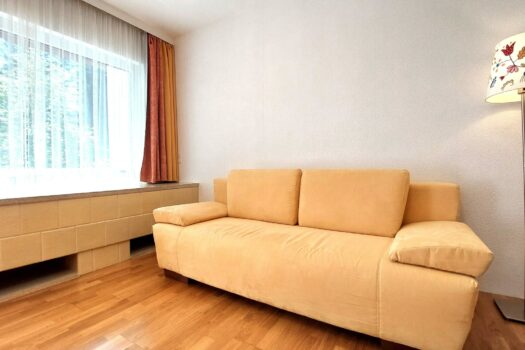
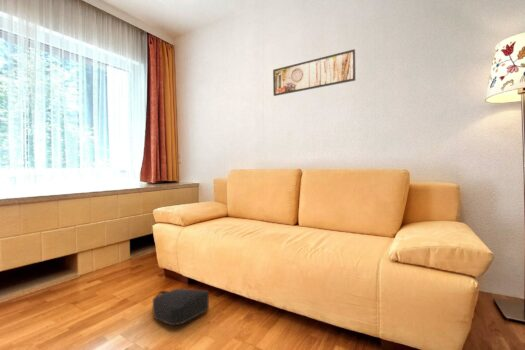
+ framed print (310, 74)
+ backpack (176, 301)
